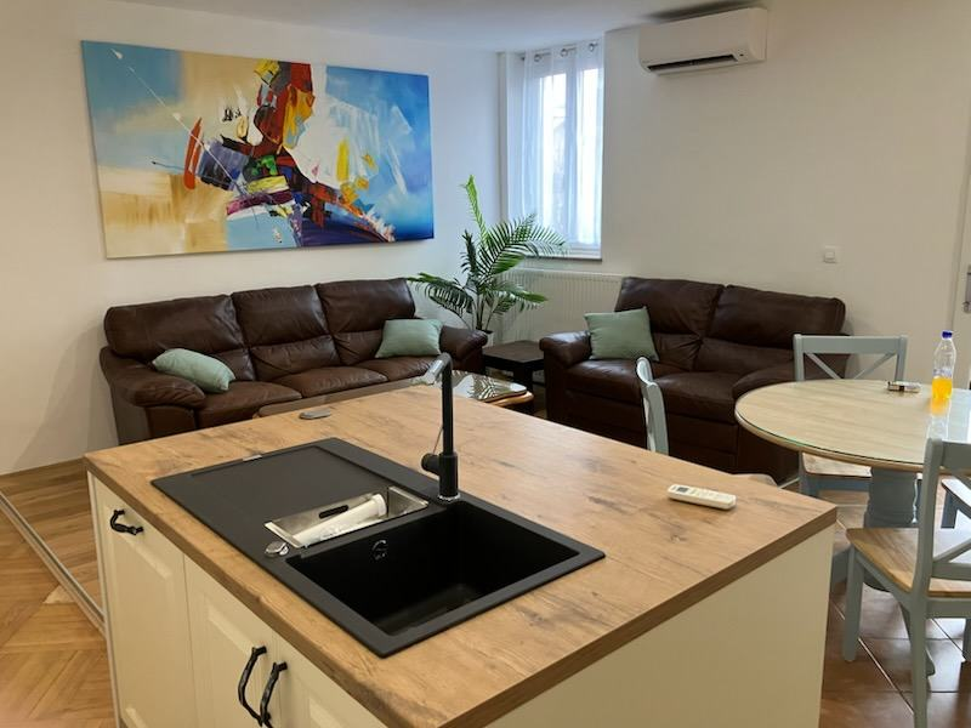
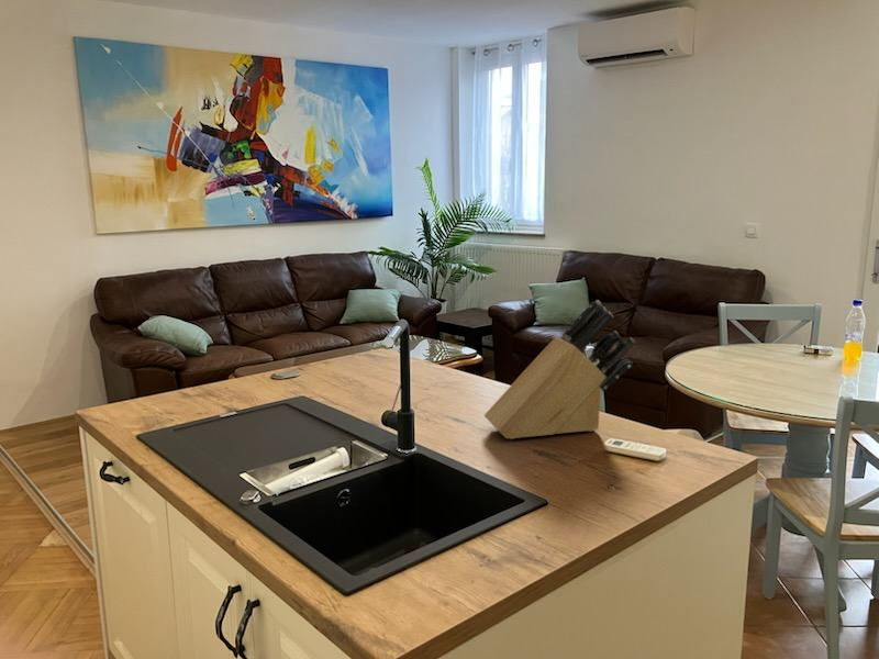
+ knife block (559, 367)
